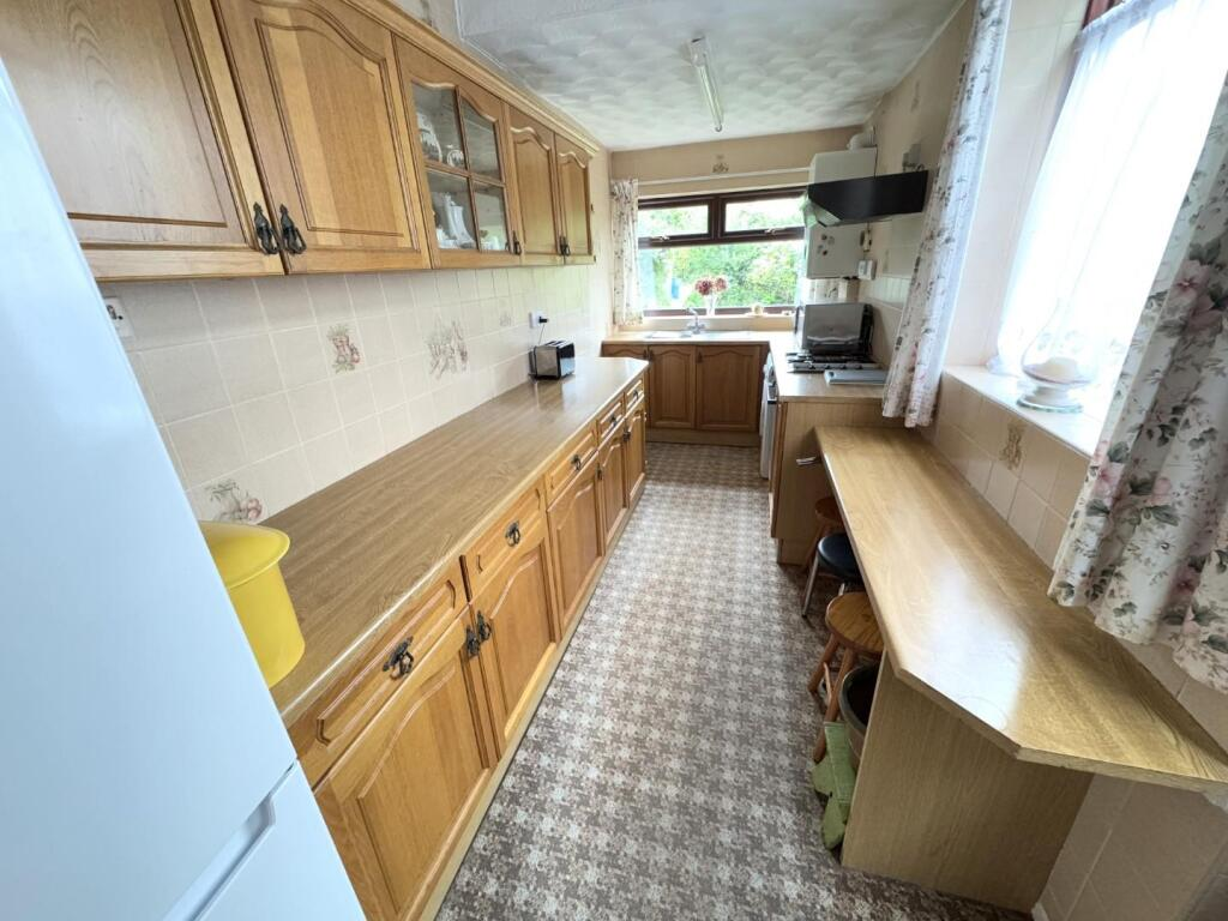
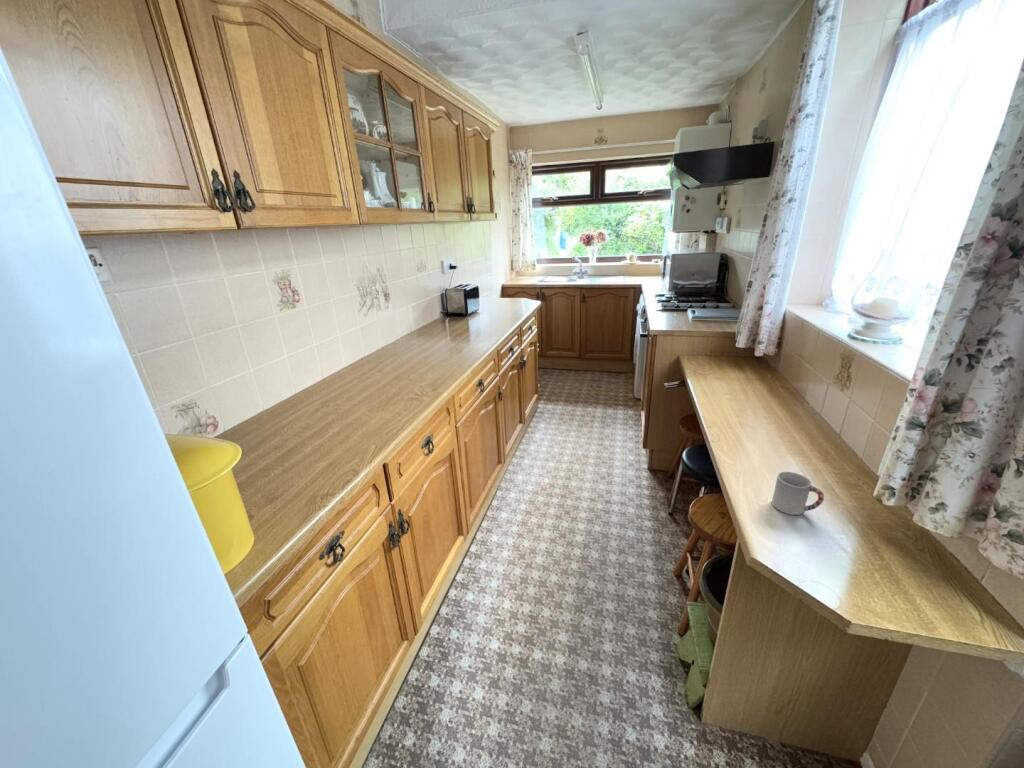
+ cup (798, 495)
